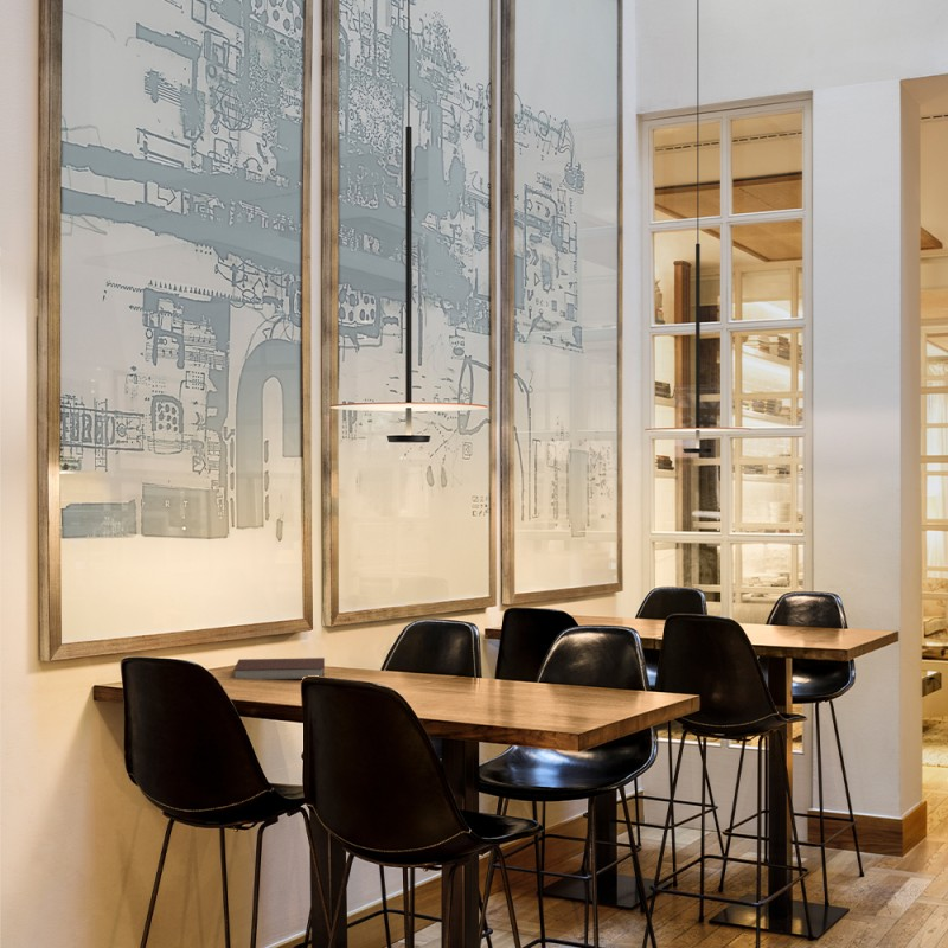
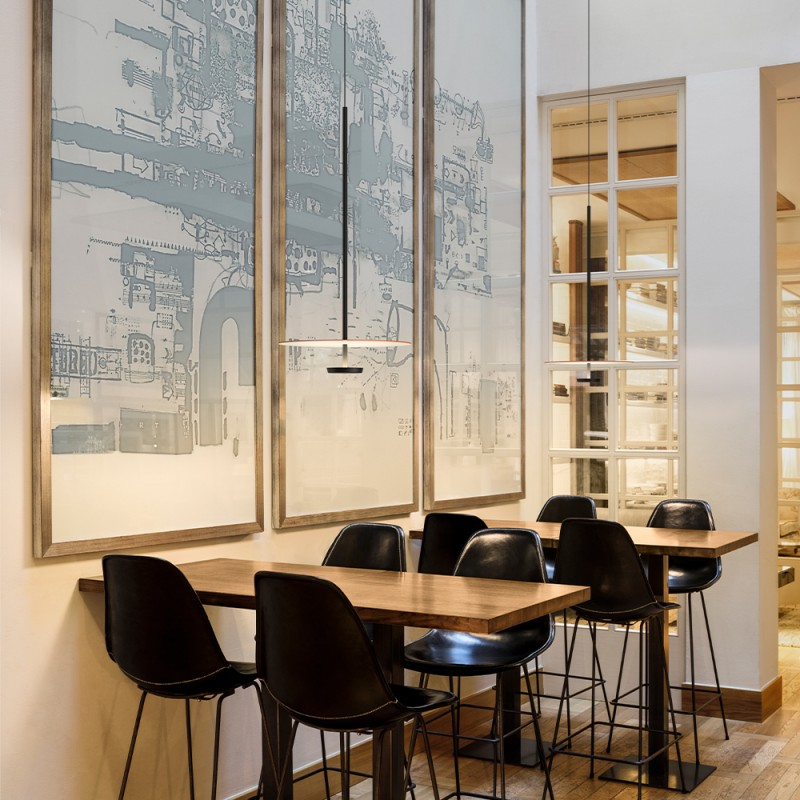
- notebook (280, 668)
